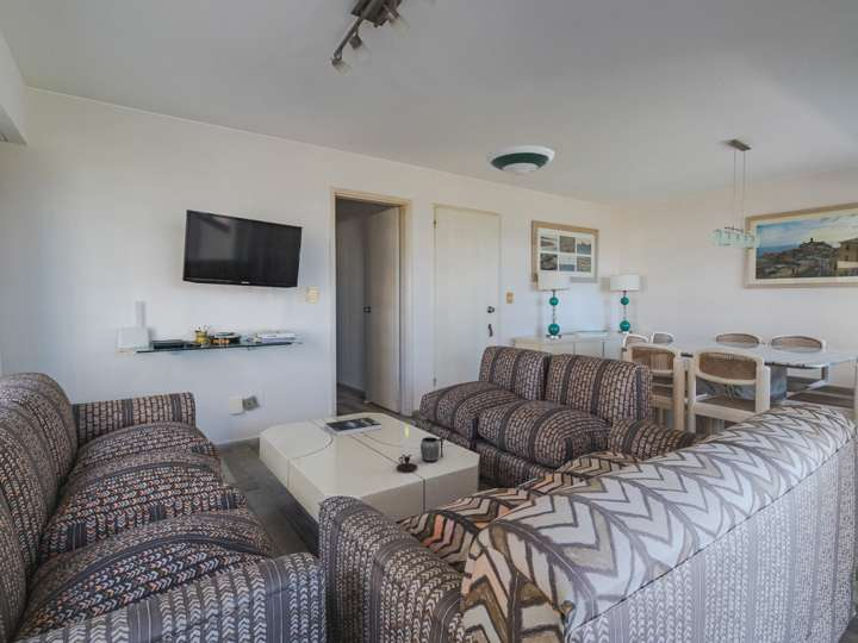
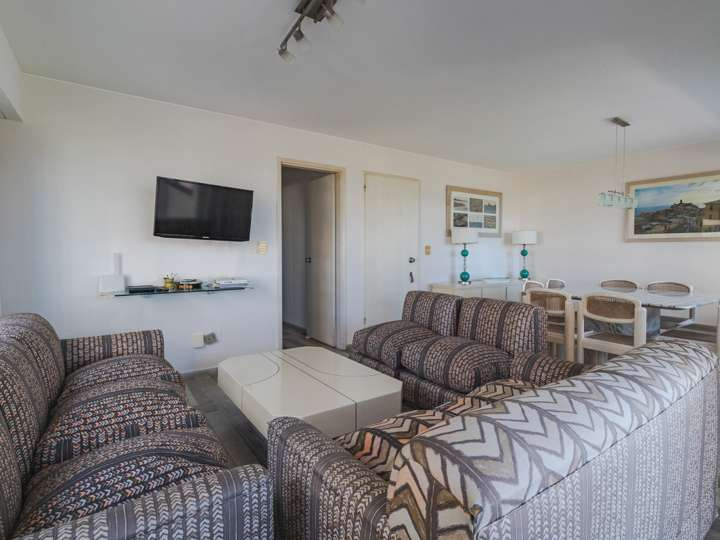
- candle (405, 445)
- book (353, 425)
- mug (433, 449)
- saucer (520, 166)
